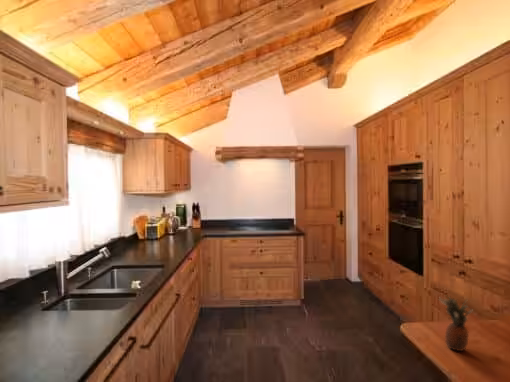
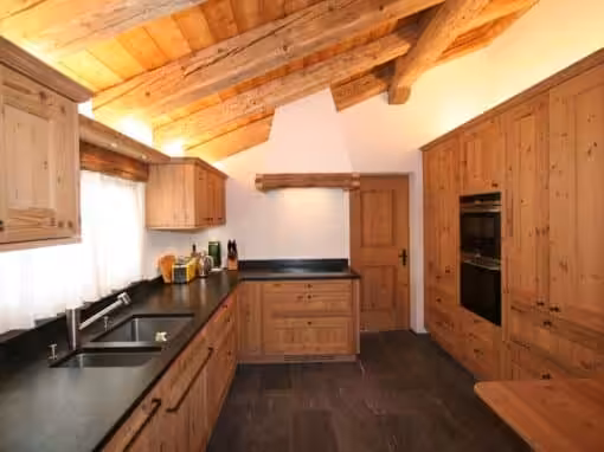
- fruit (454, 321)
